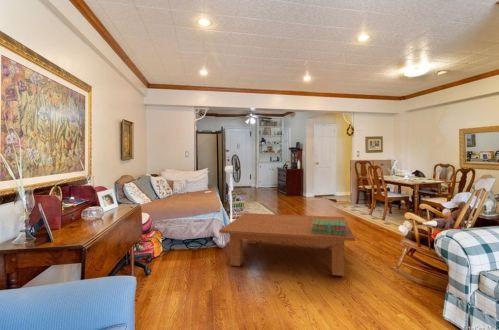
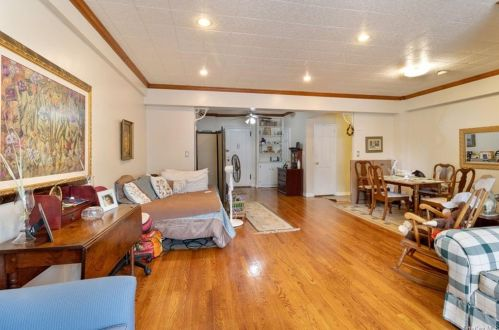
- coffee table (288, 239)
- stack of books (329, 226)
